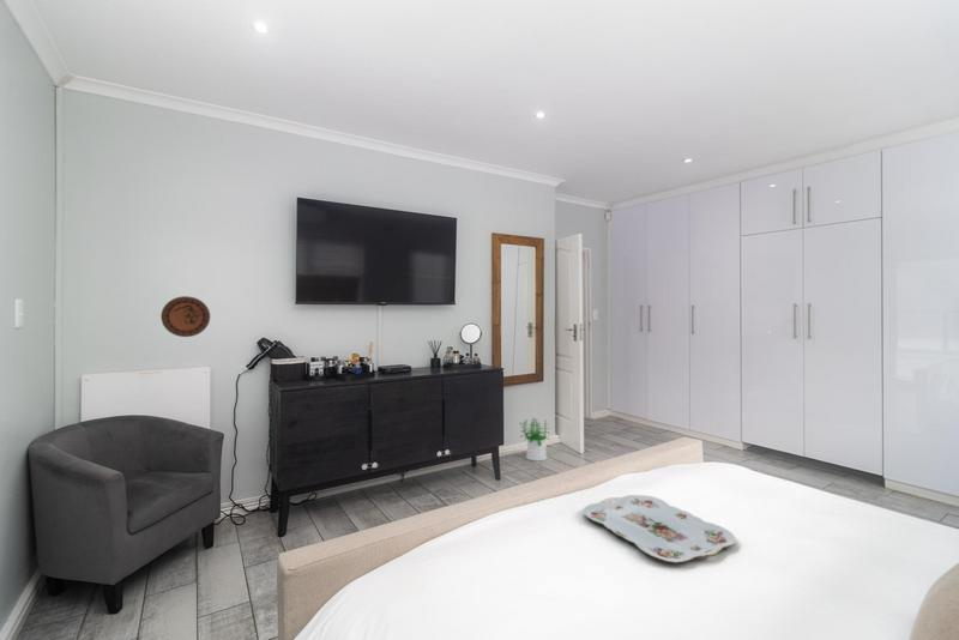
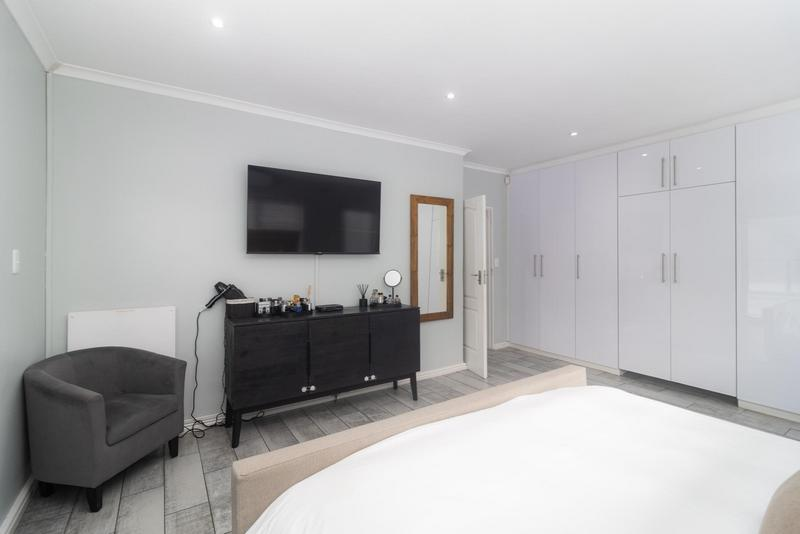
- decorative plate (186, 316)
- potted plant (533, 437)
- serving tray (653, 524)
